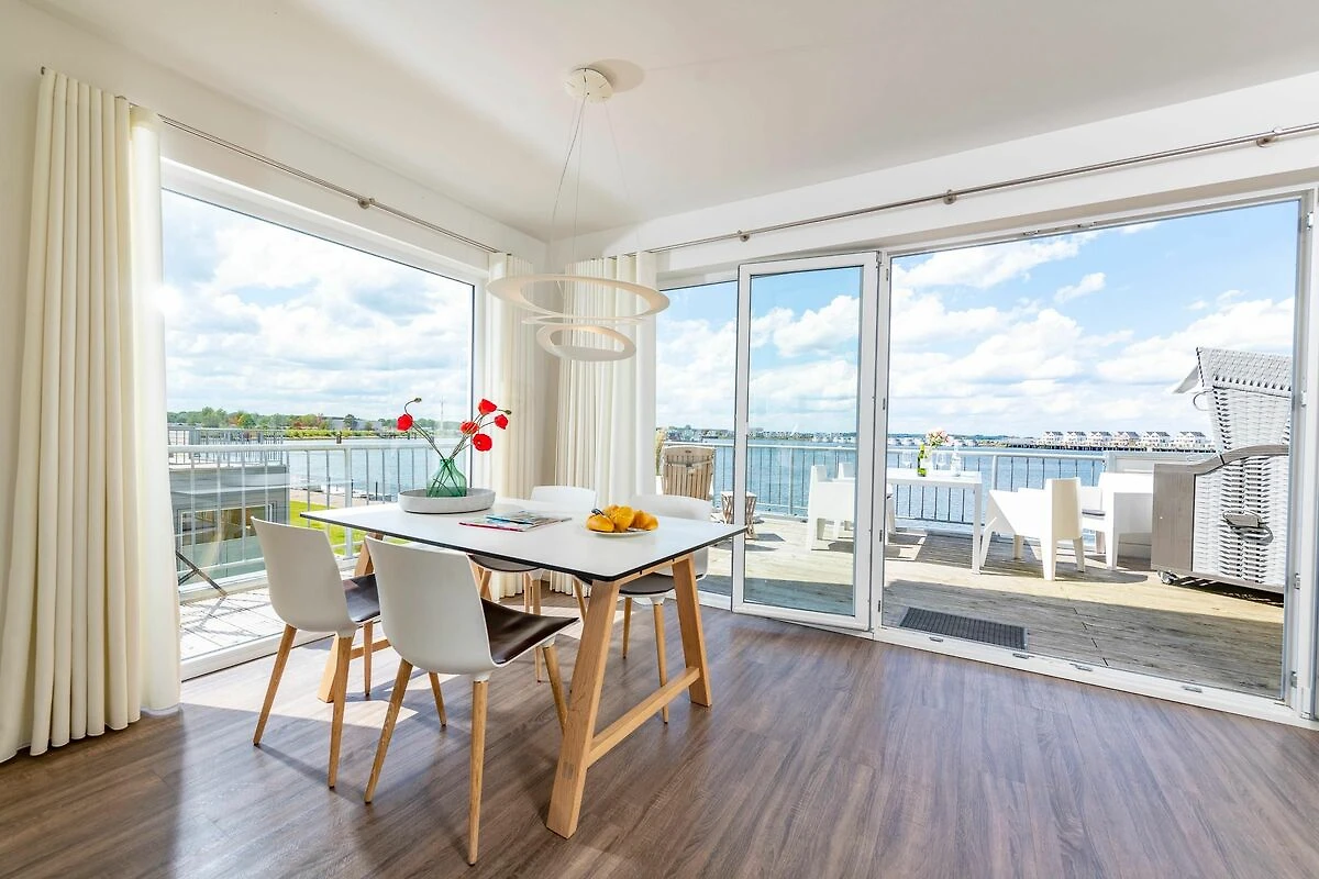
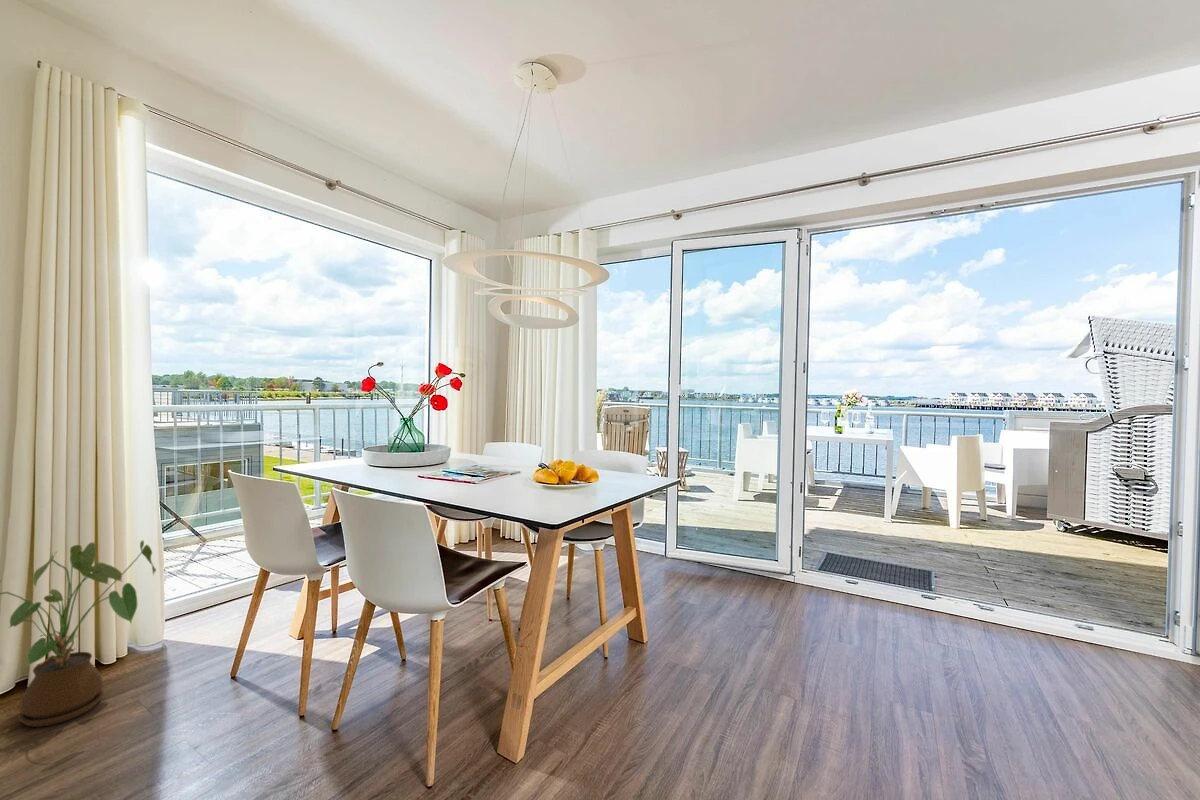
+ house plant (76, 630)
